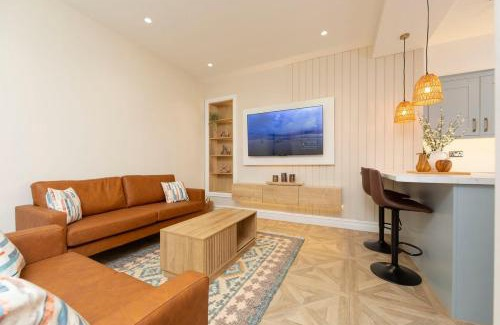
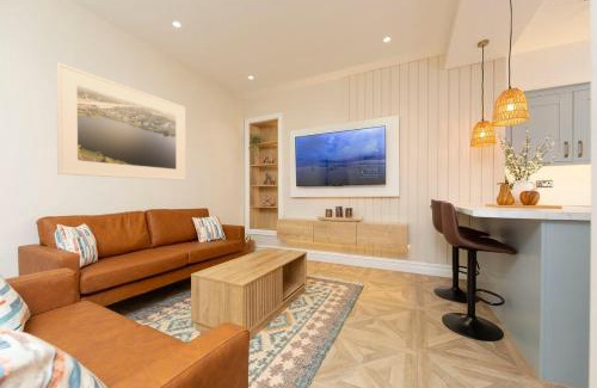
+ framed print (134, 133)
